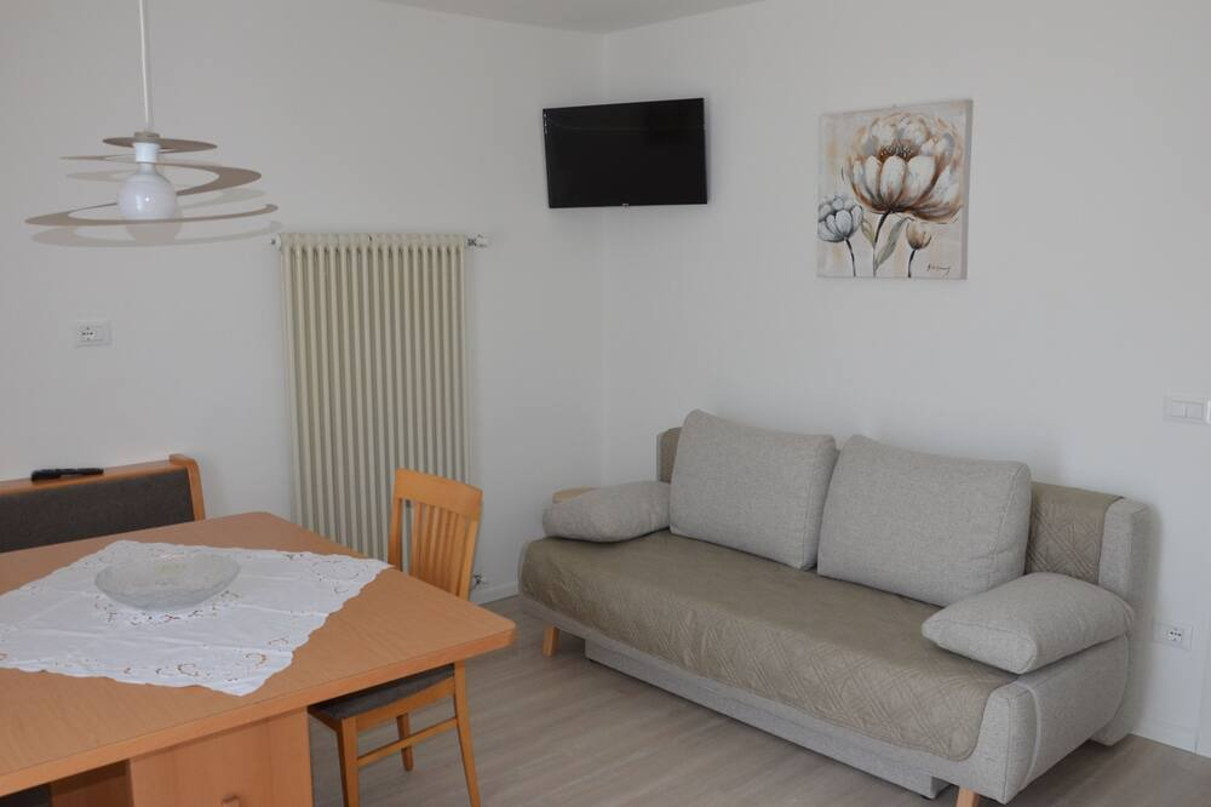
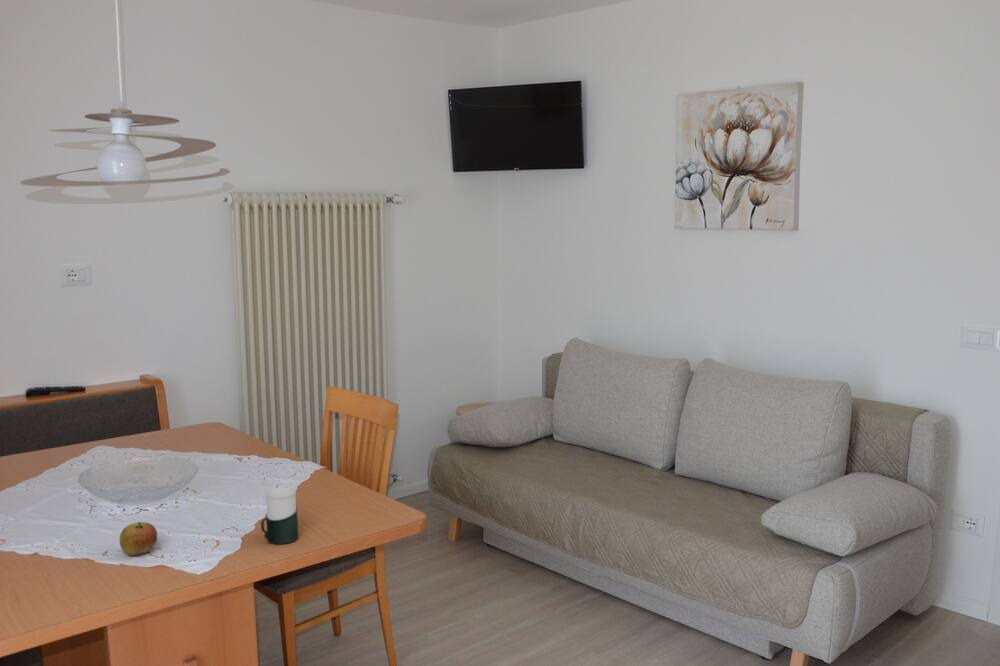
+ cup (277, 516)
+ apple (138, 537)
